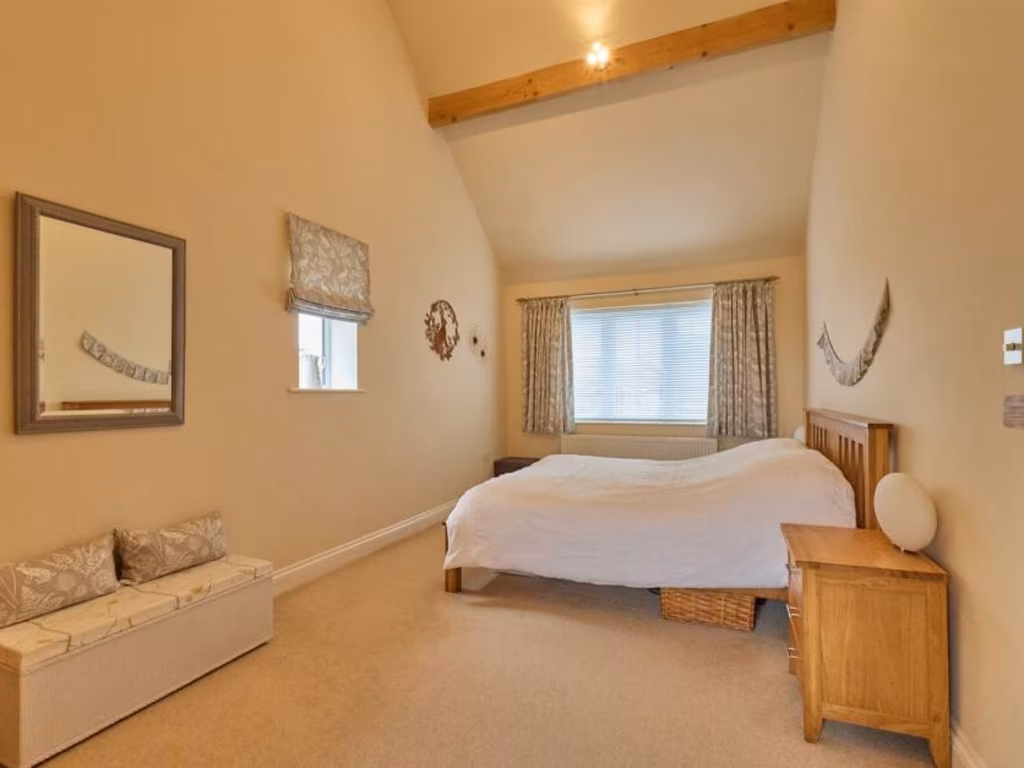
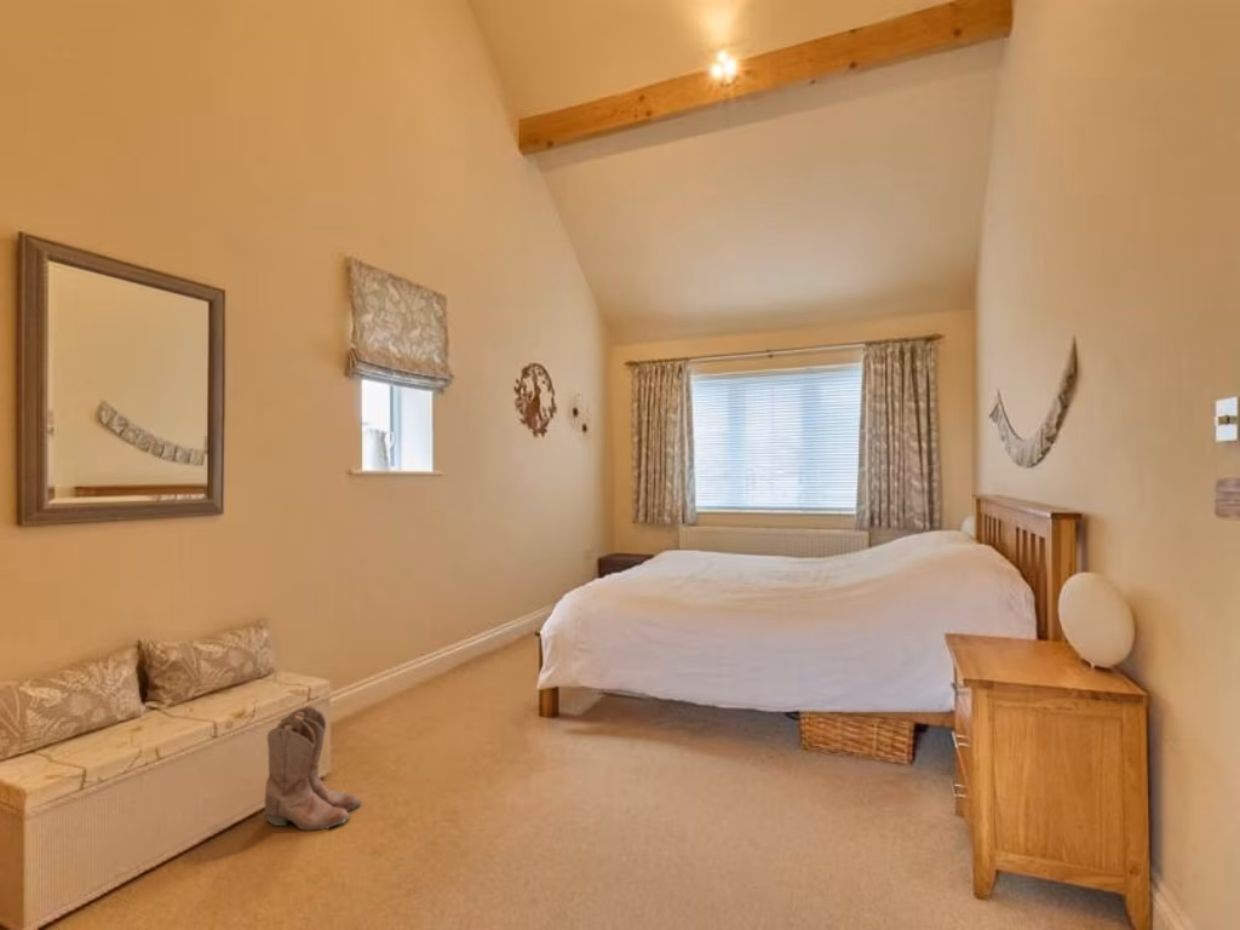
+ boots (314, 763)
